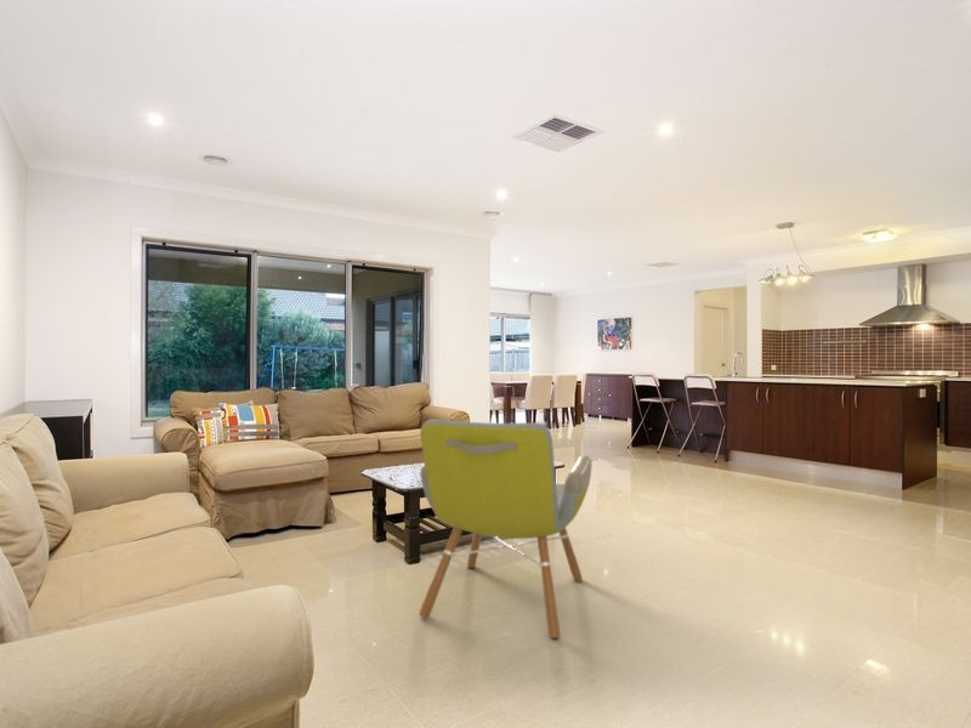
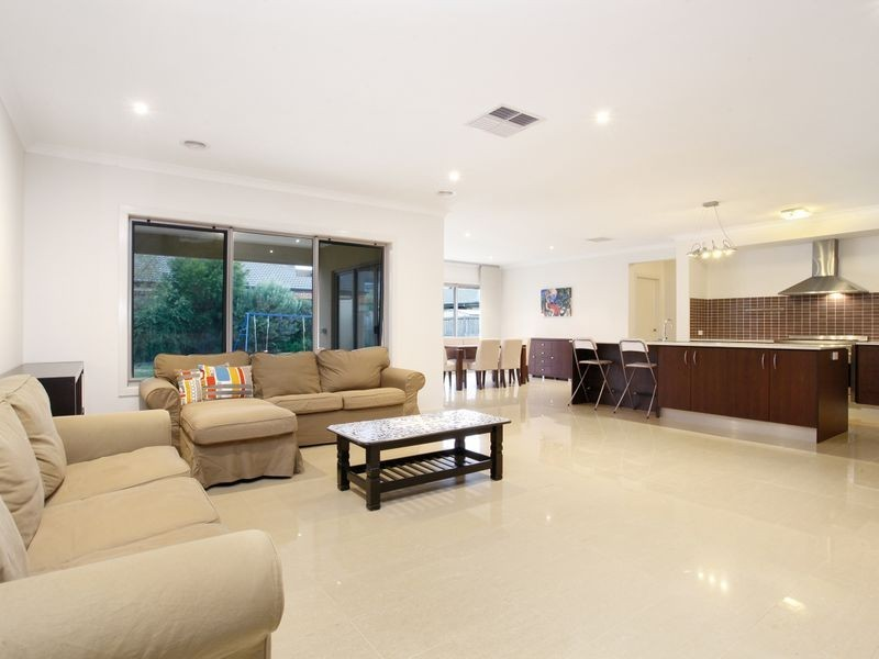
- armchair (505, 507)
